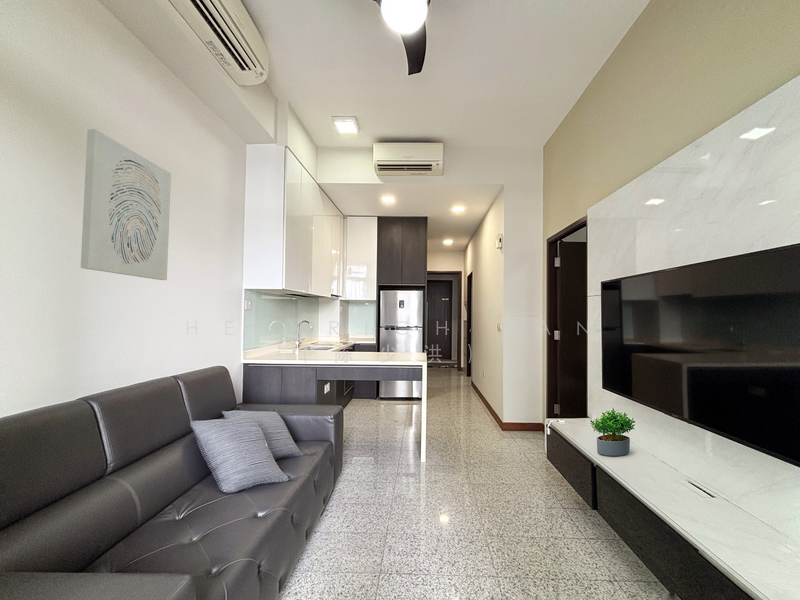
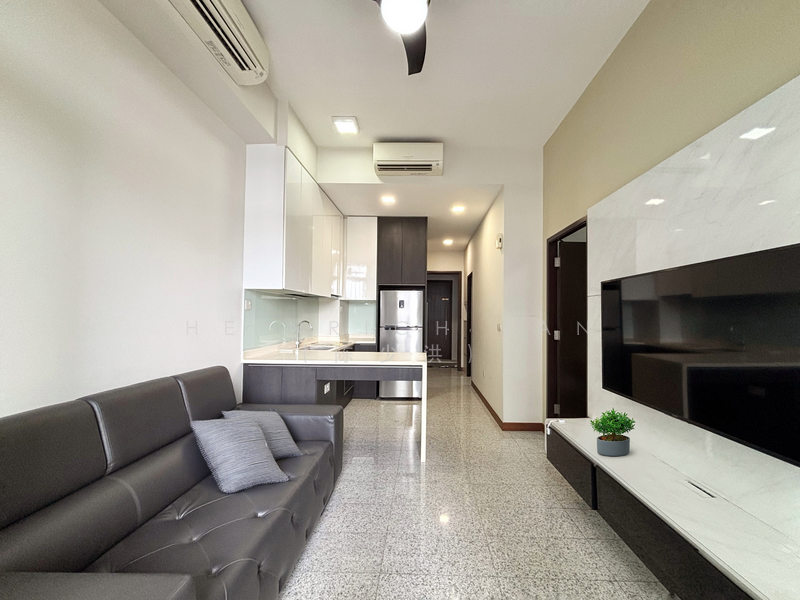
- wall art (132, 214)
